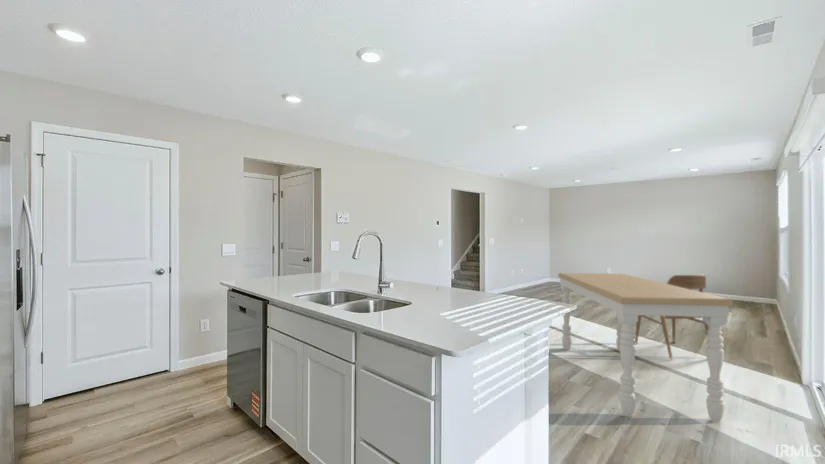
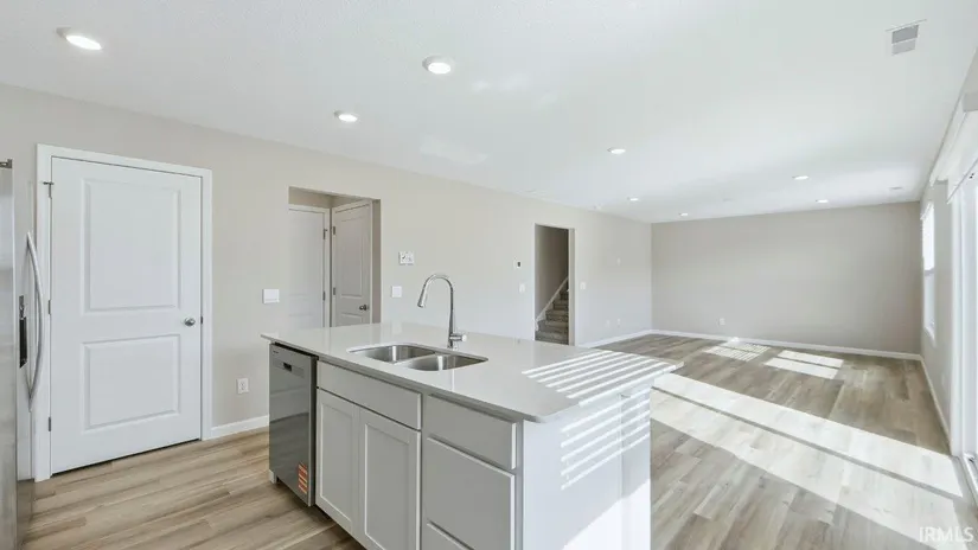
- chair (672, 316)
- dining table (624, 329)
